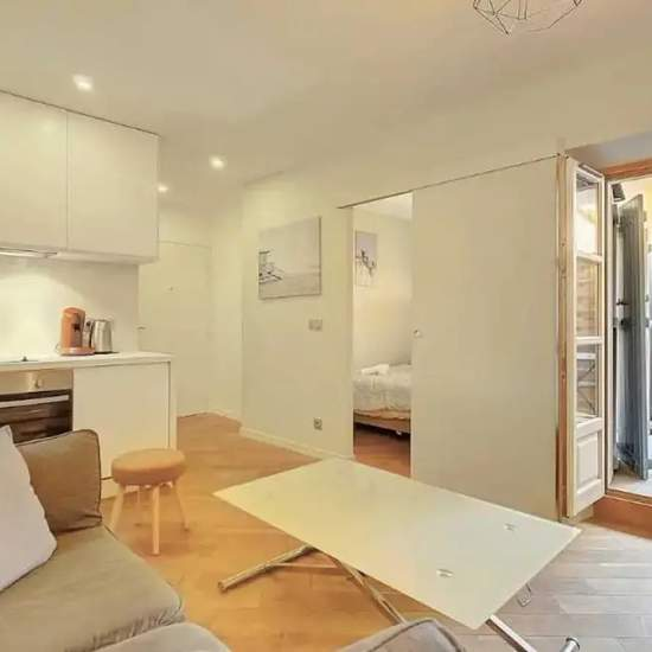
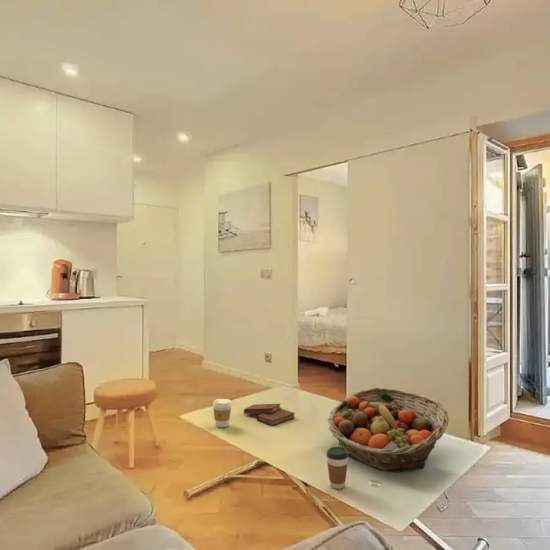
+ book (266, 410)
+ fruit basket (385, 426)
+ coffee cup (337, 467)
+ coffee cup (222, 412)
